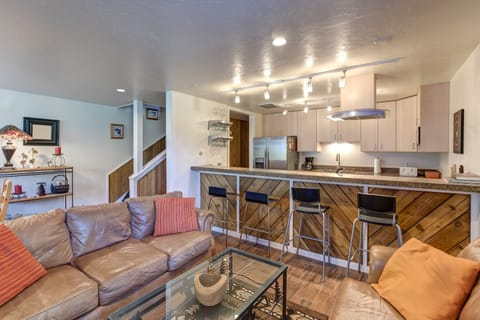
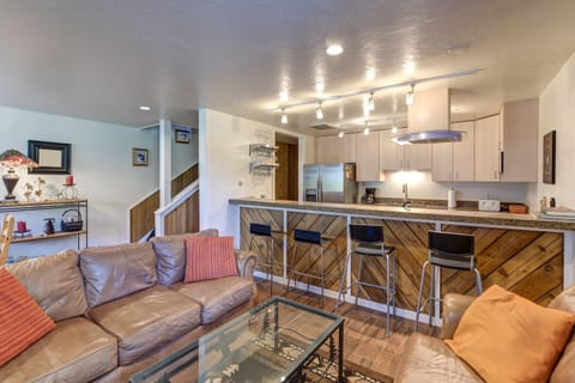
- decorative bowl (210, 288)
